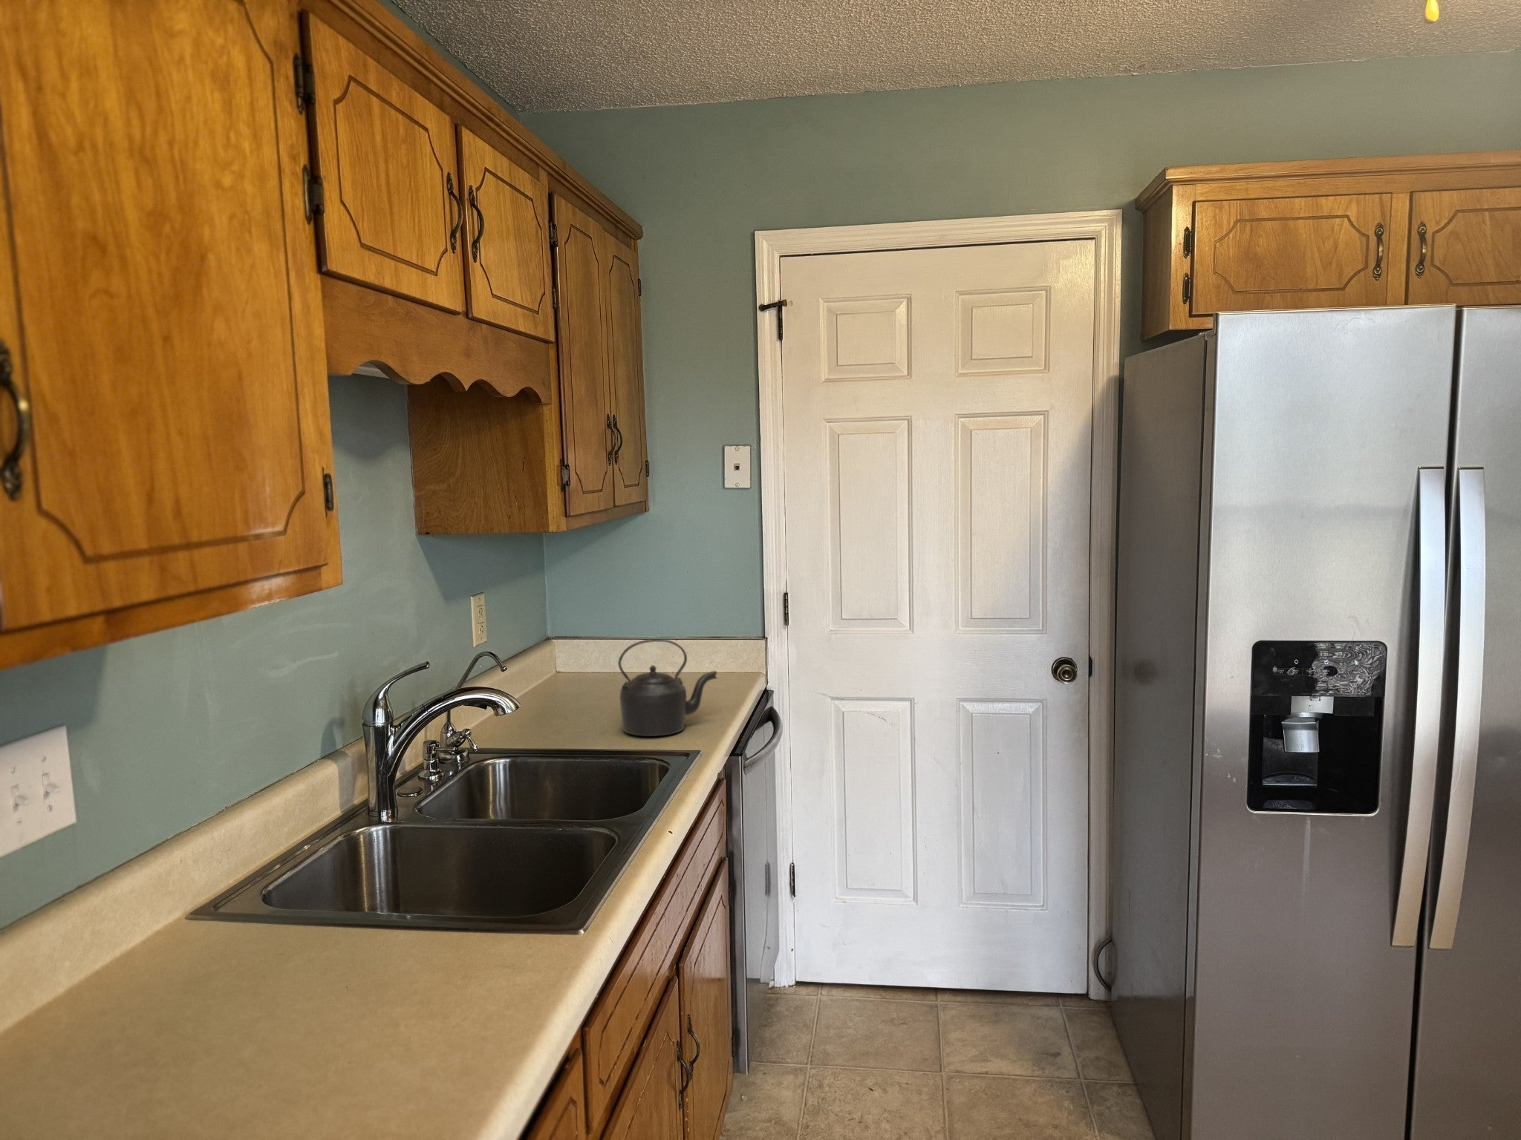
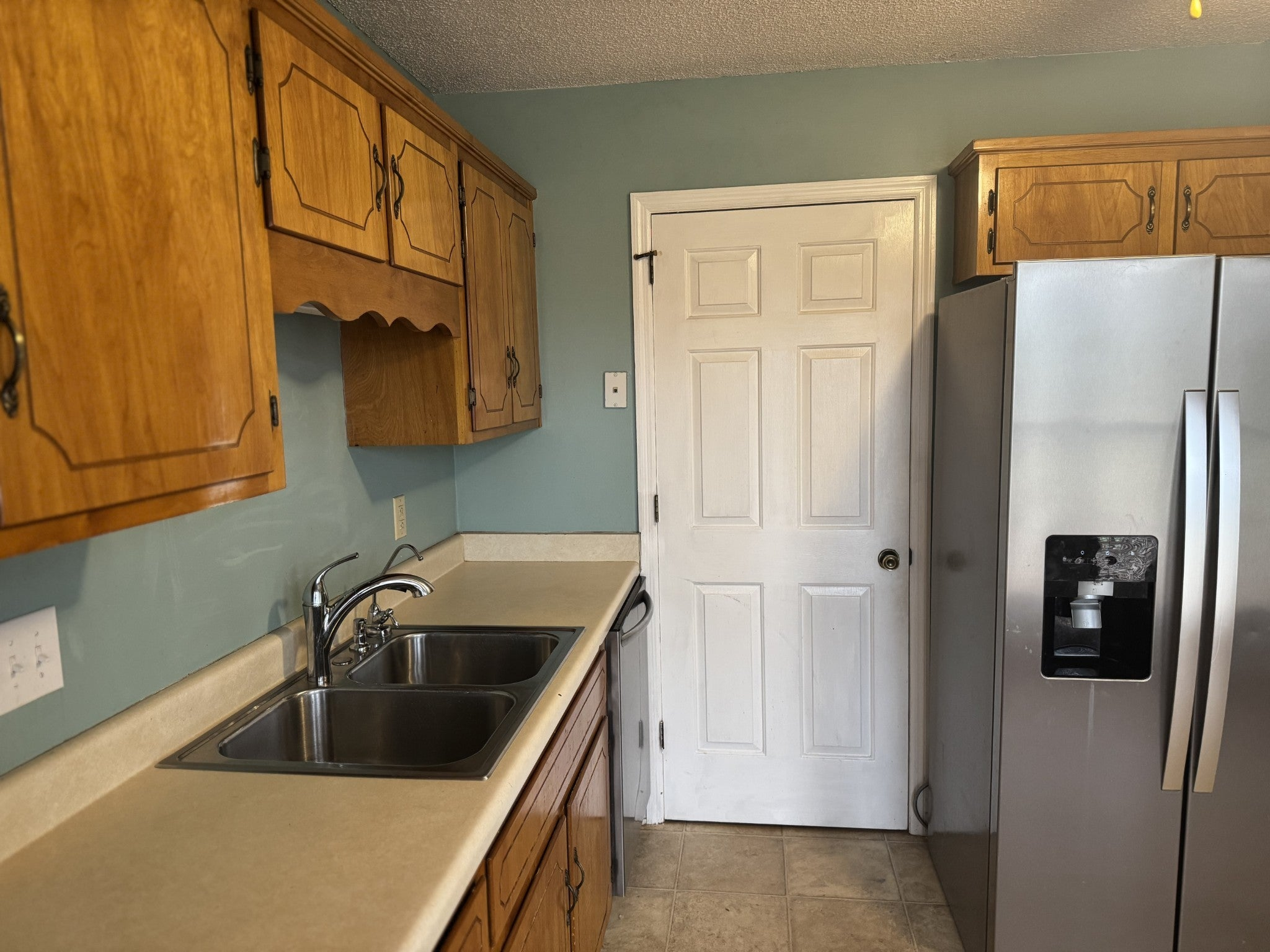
- kettle (668, 683)
